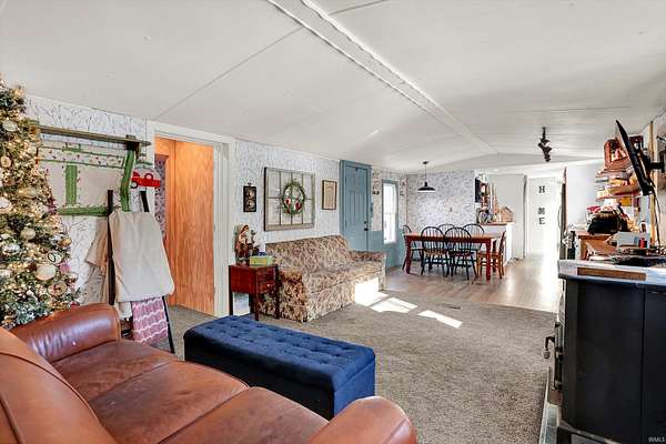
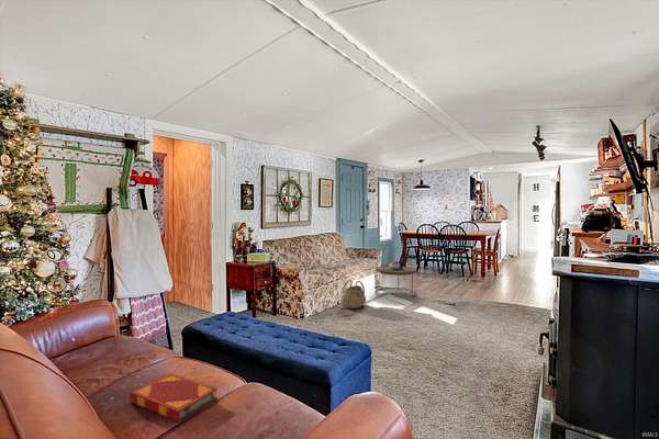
+ hardback book (174, 395)
+ side table (395, 274)
+ basket (353, 293)
